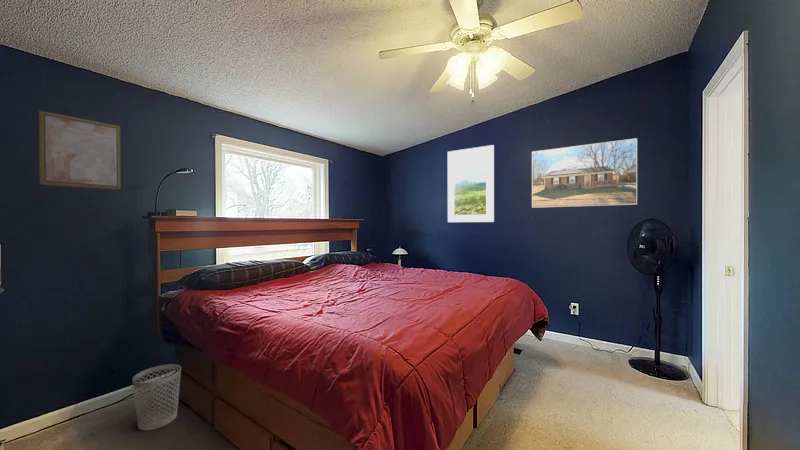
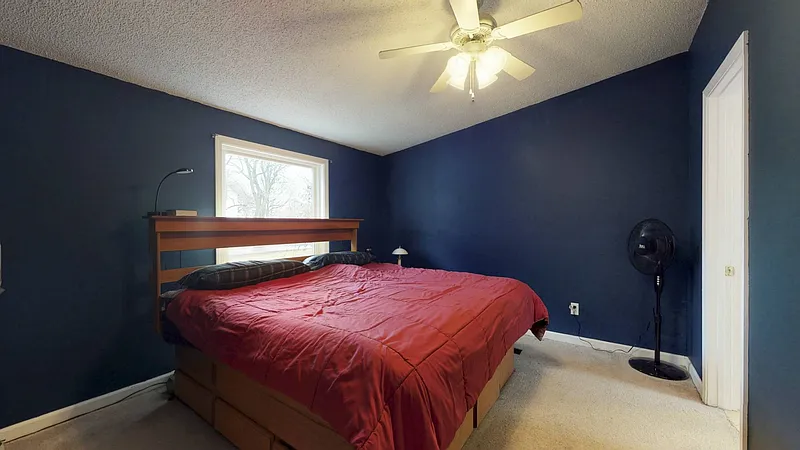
- wastebasket (158, 396)
- wall art (83, 153)
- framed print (580, 176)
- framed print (469, 185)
